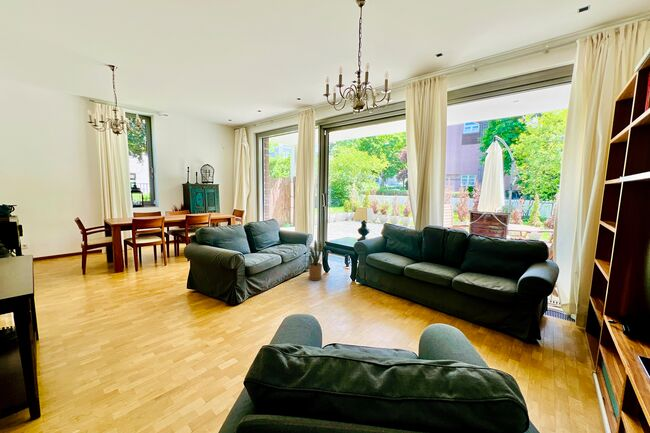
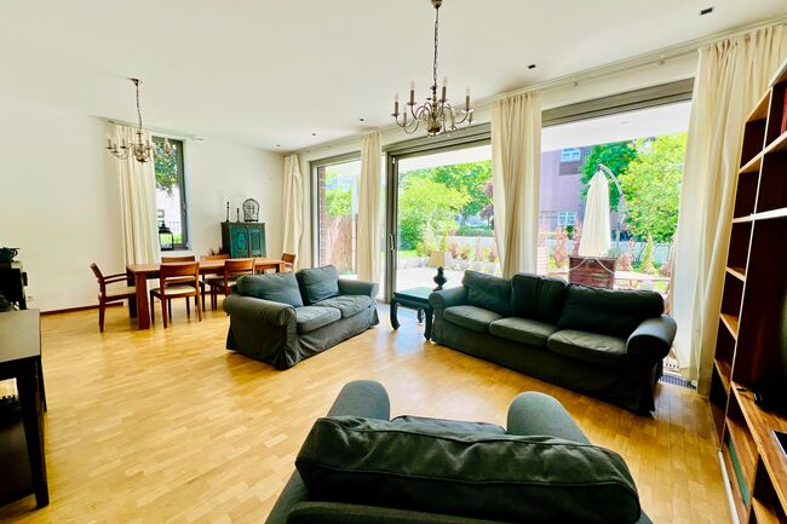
- house plant (313, 260)
